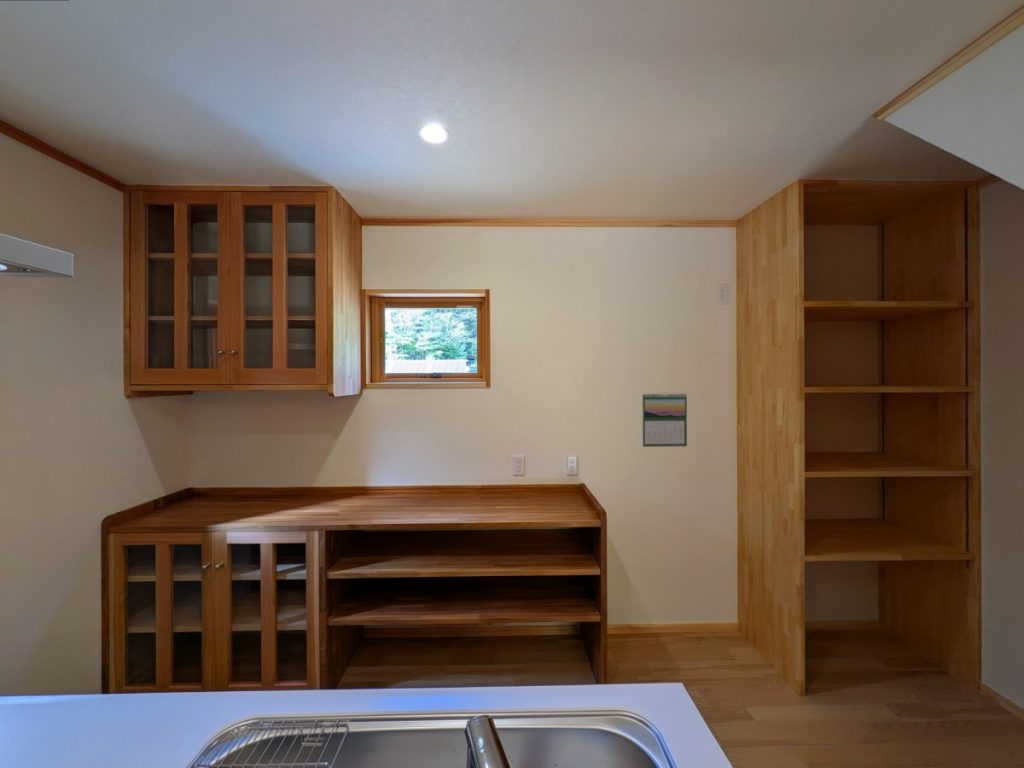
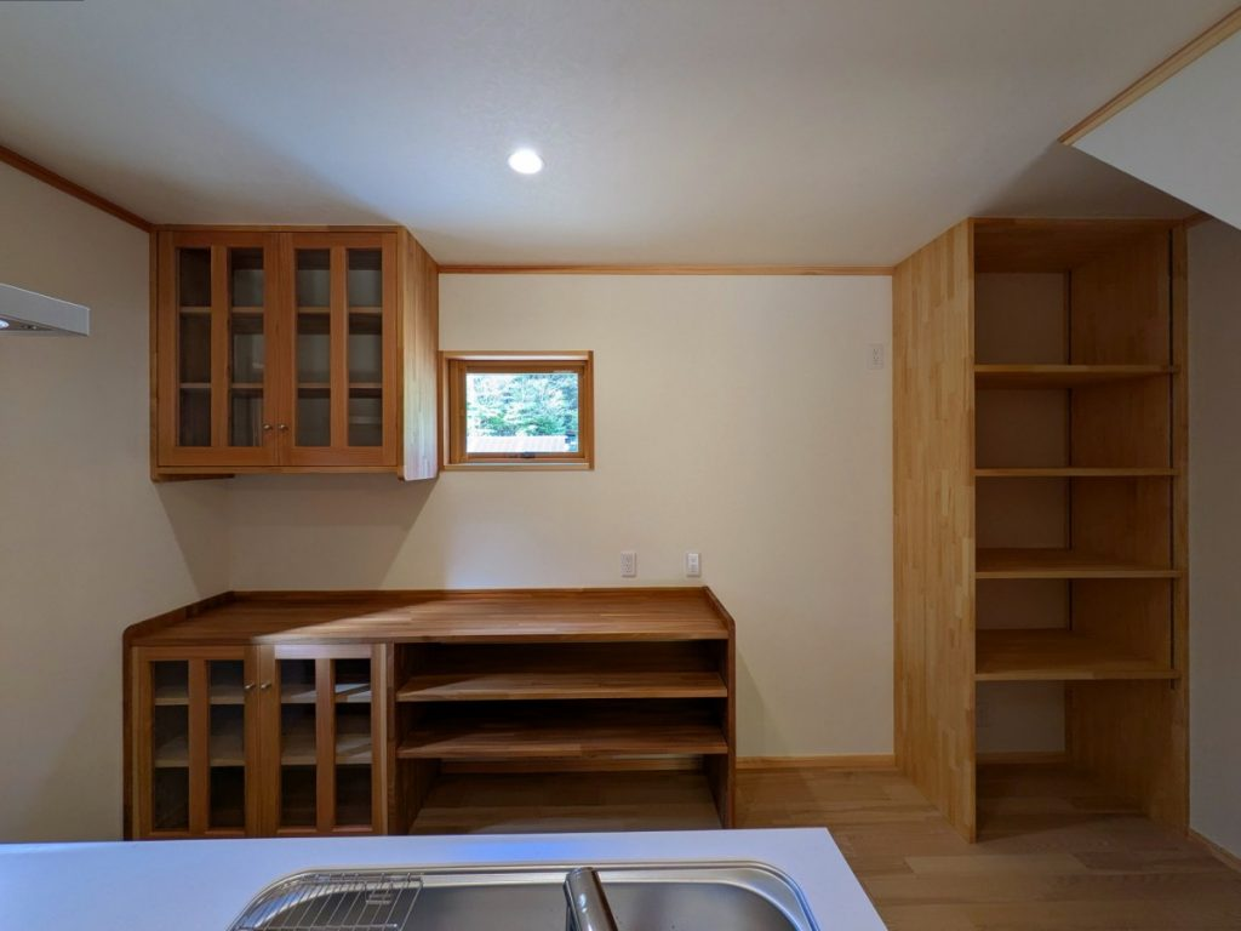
- calendar (664, 419)
